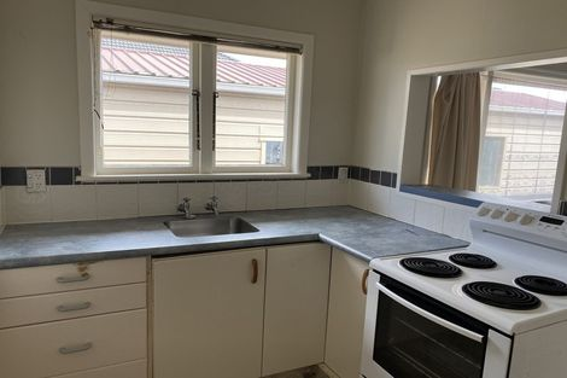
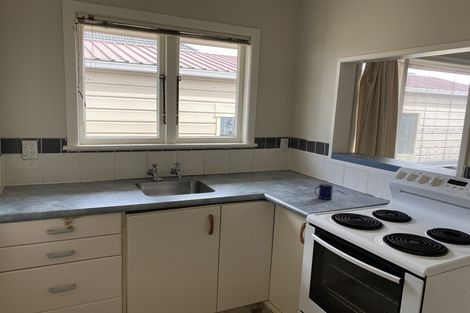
+ mug (323, 191)
